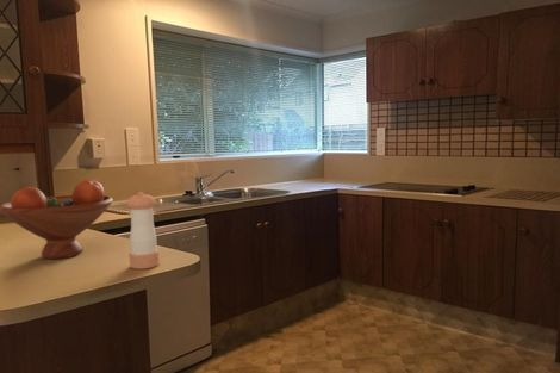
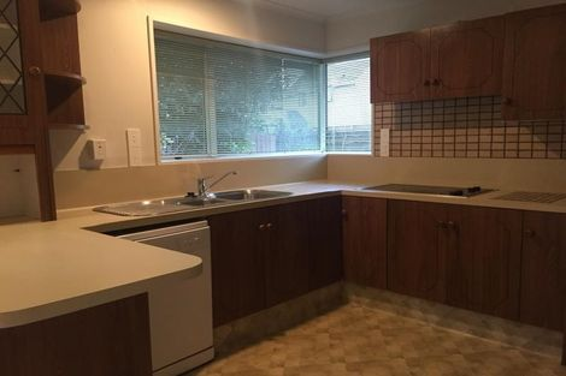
- fruit bowl (60, 217)
- pepper shaker (142, 229)
